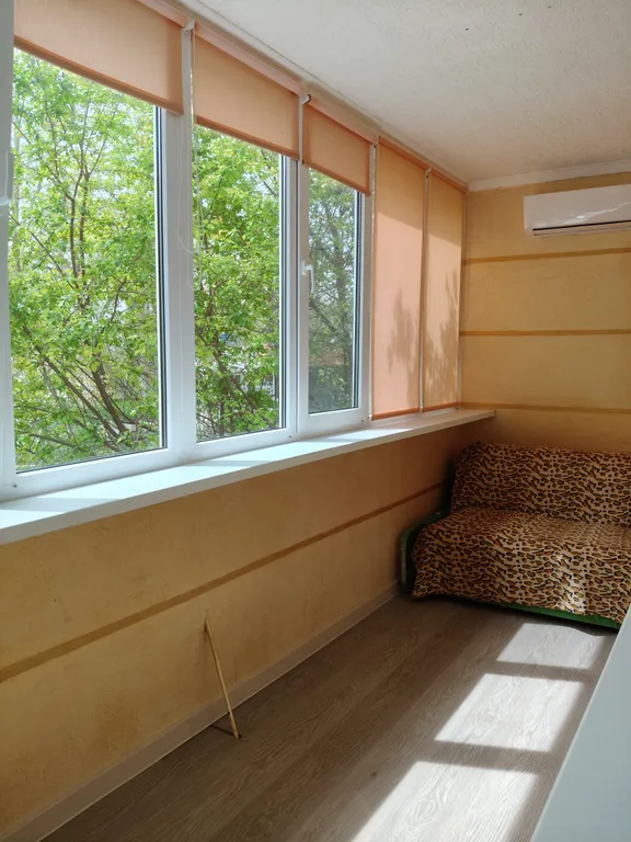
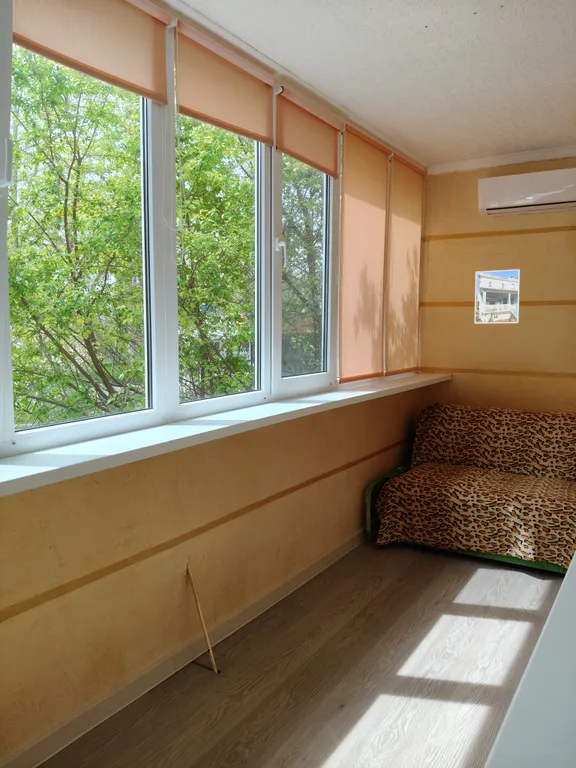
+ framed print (497, 297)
